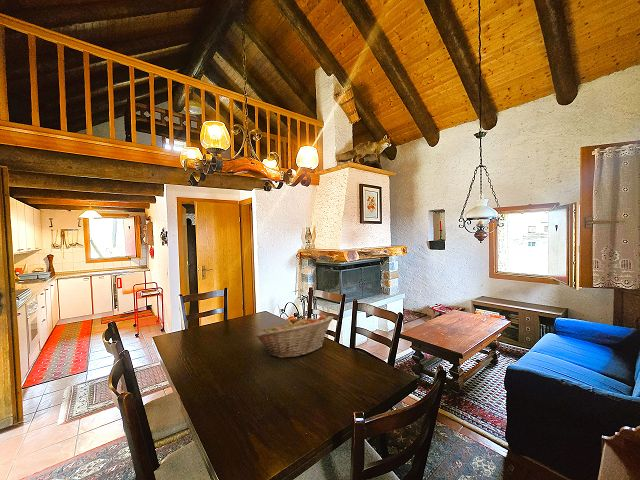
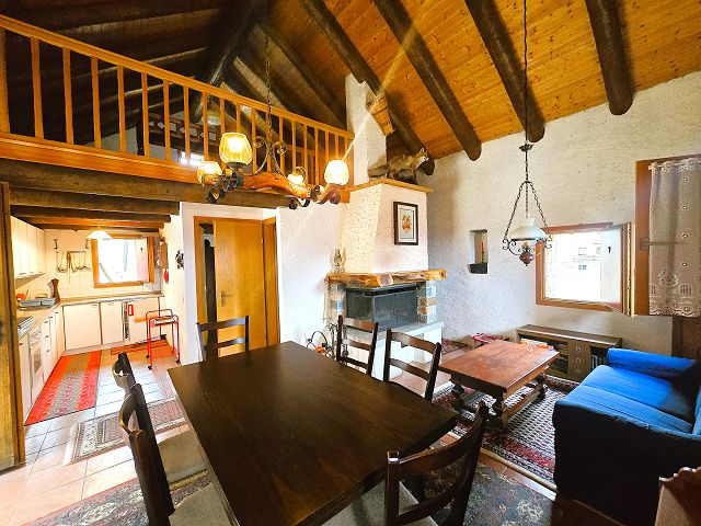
- fruit basket (296, 332)
